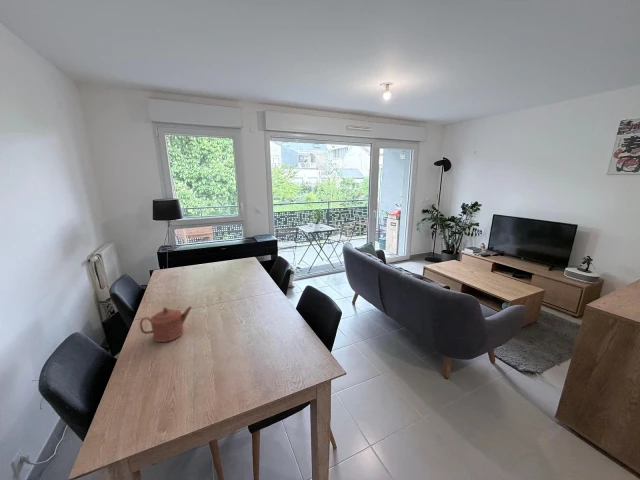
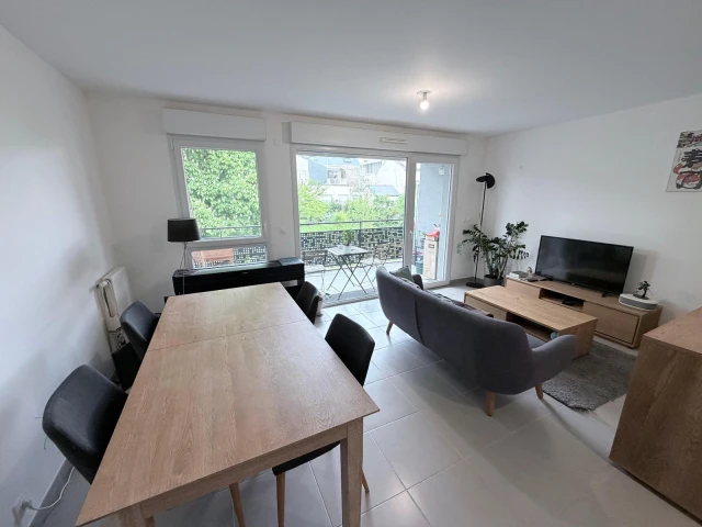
- teapot (167, 321)
